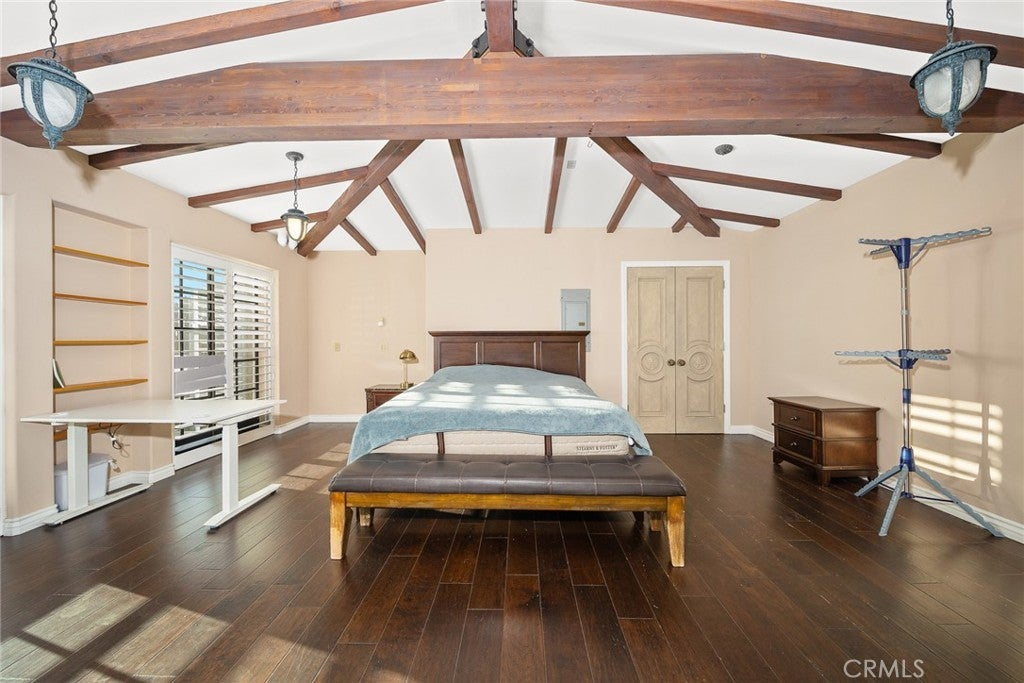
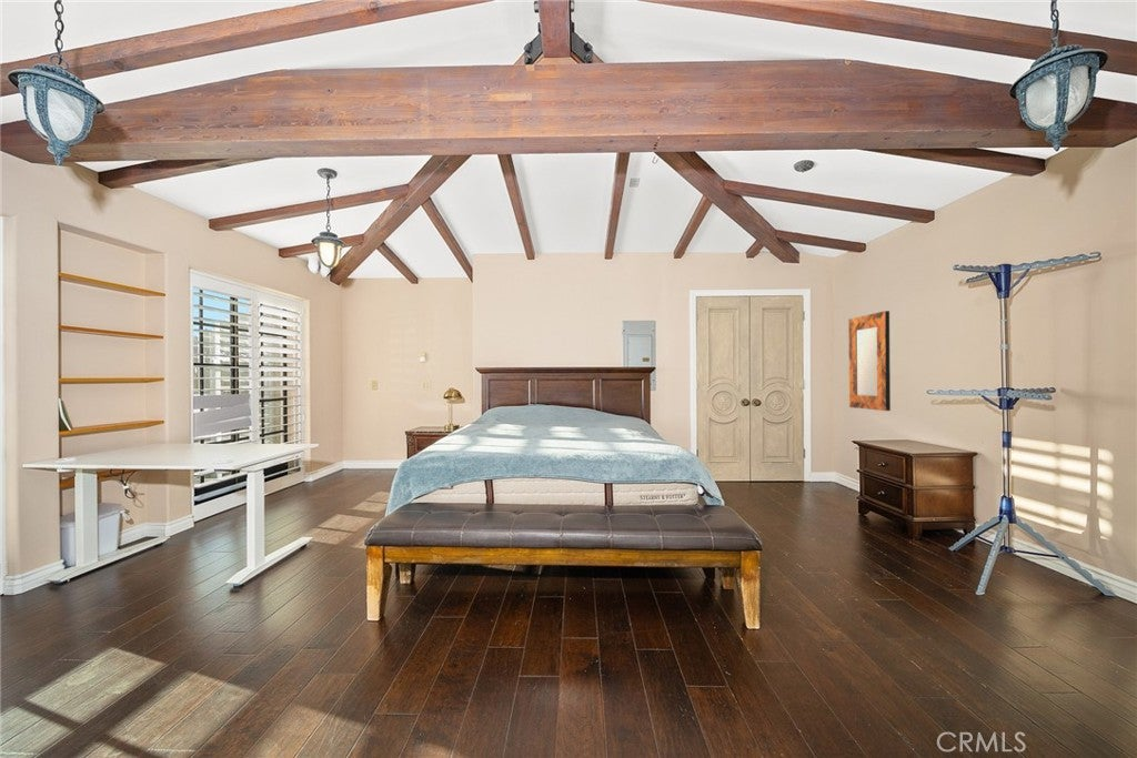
+ home mirror (867, 362)
